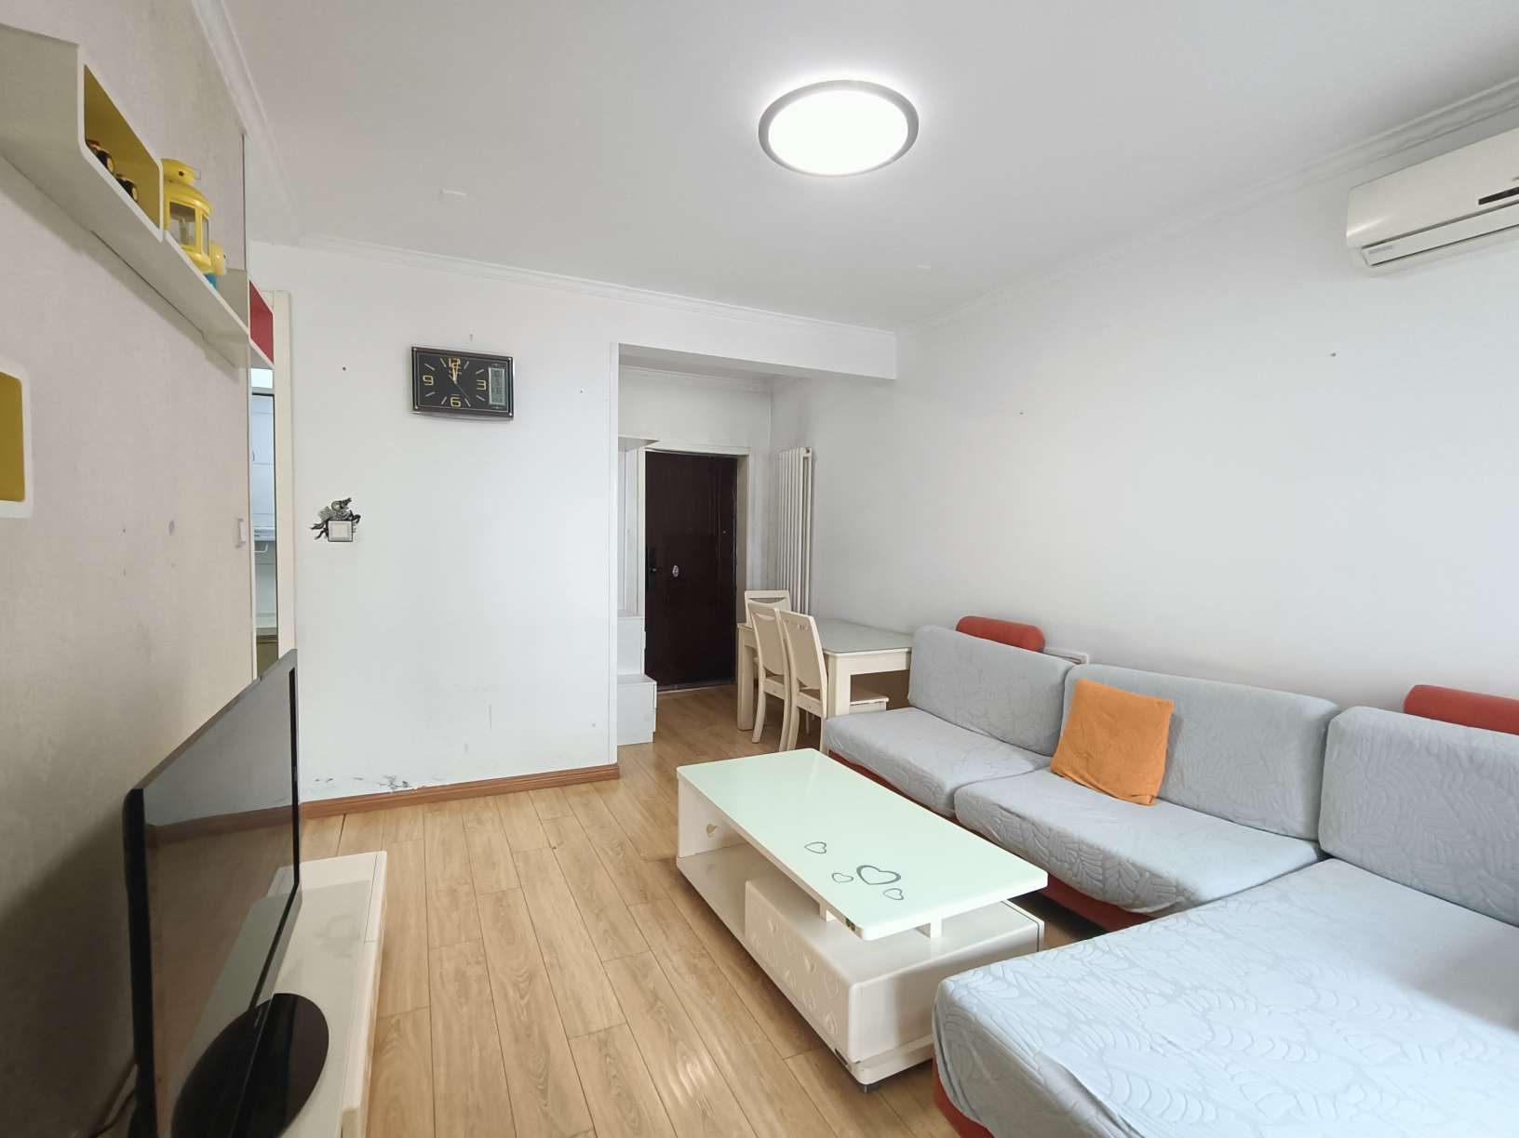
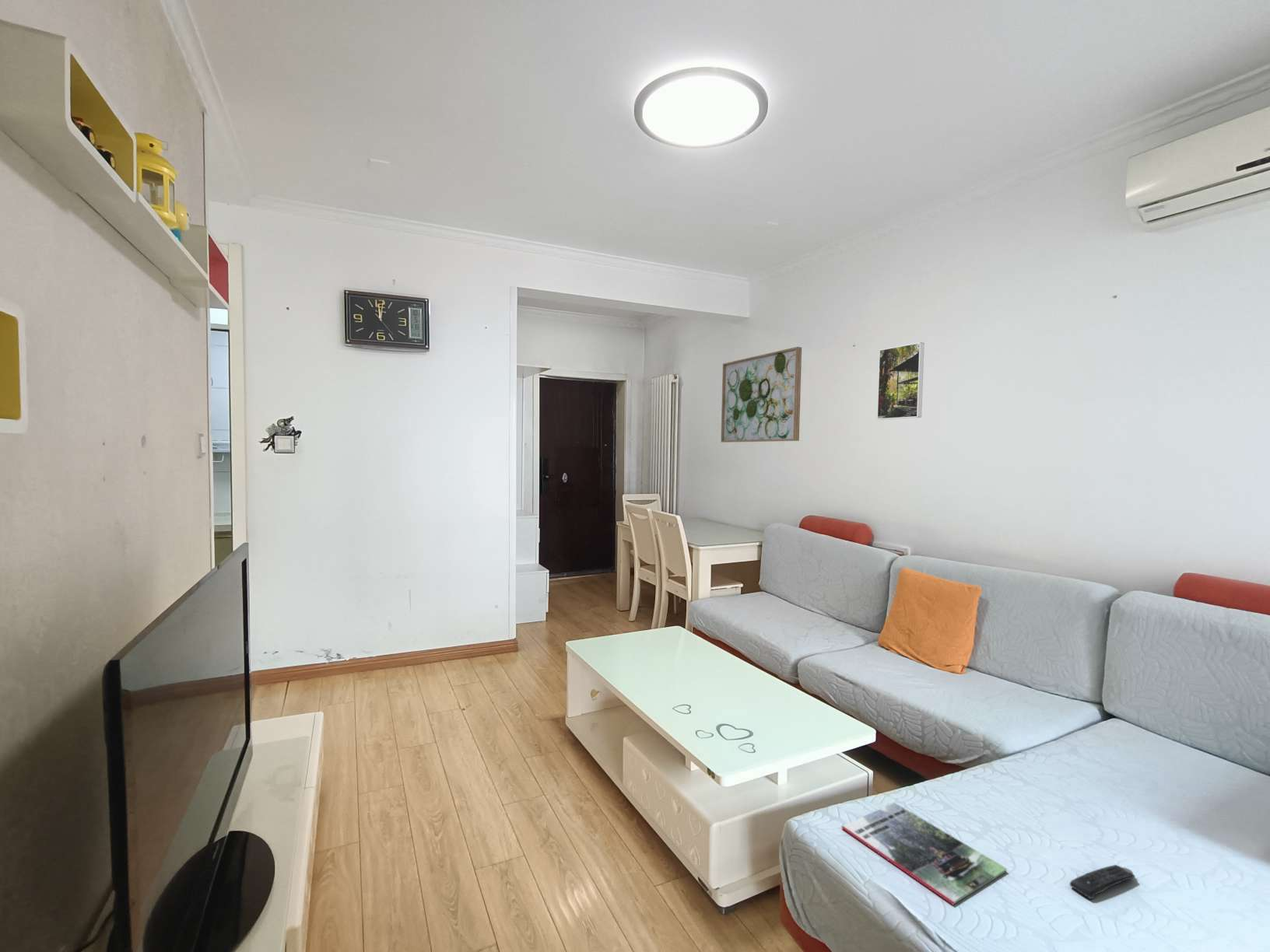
+ wall art (756, 398)
+ magazine (920, 847)
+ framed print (900, 382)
+ remote control (1104, 879)
